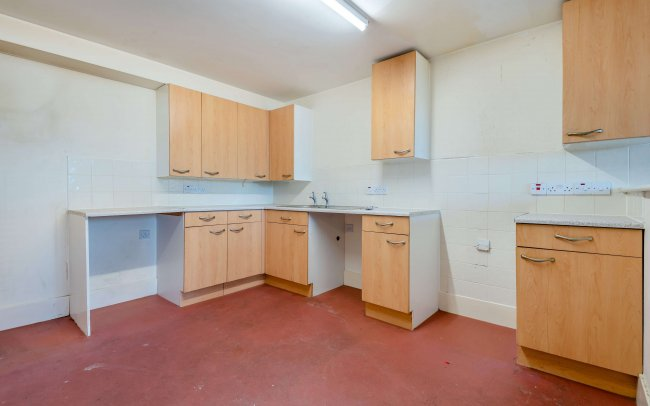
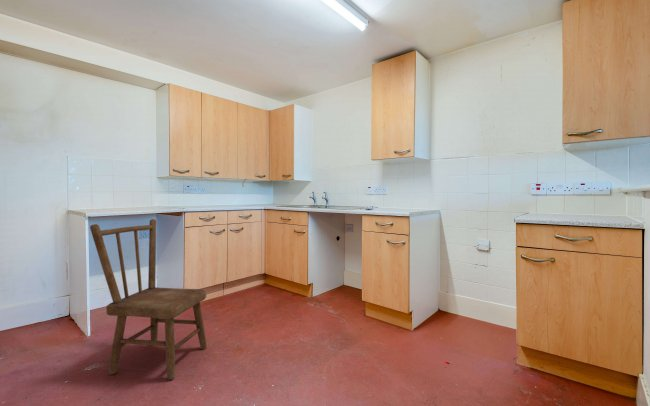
+ dining chair (158, 290)
